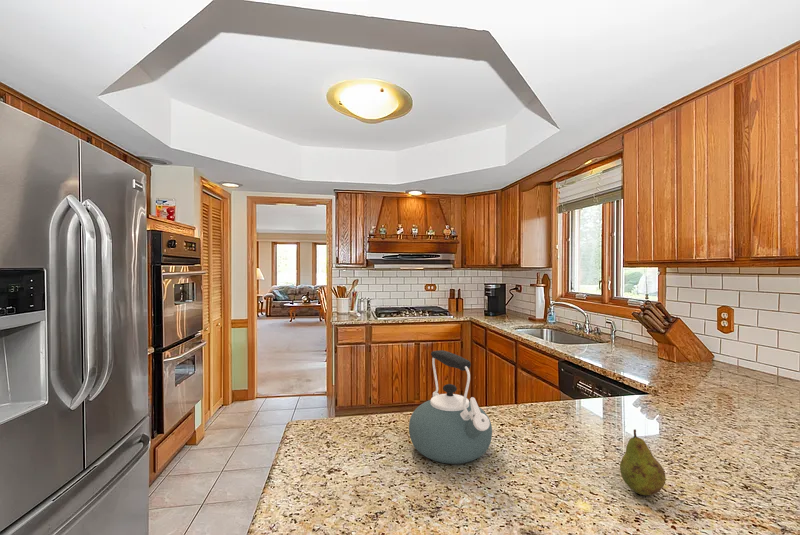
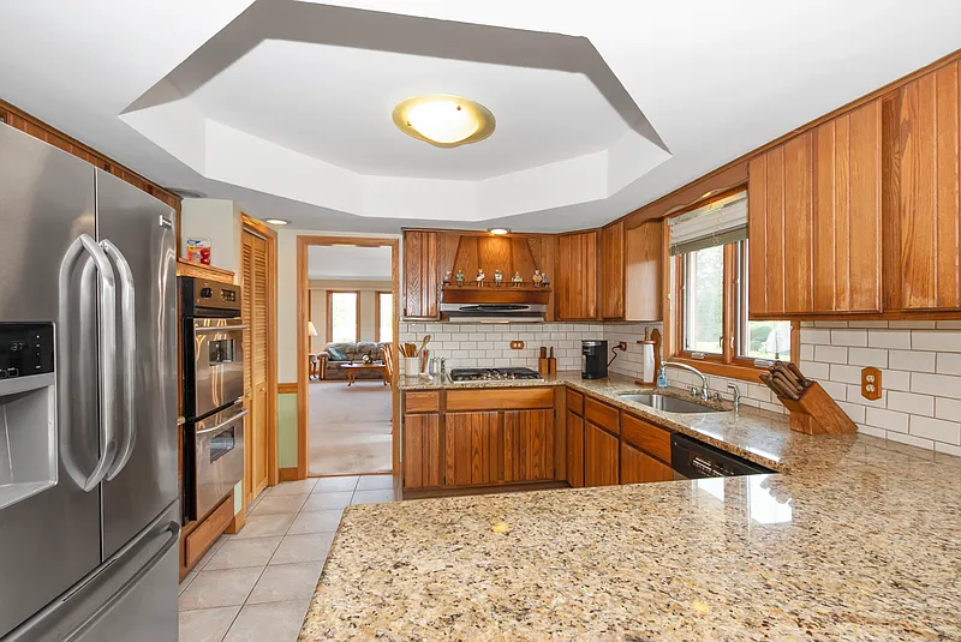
- fruit (642, 462)
- kettle (454, 404)
